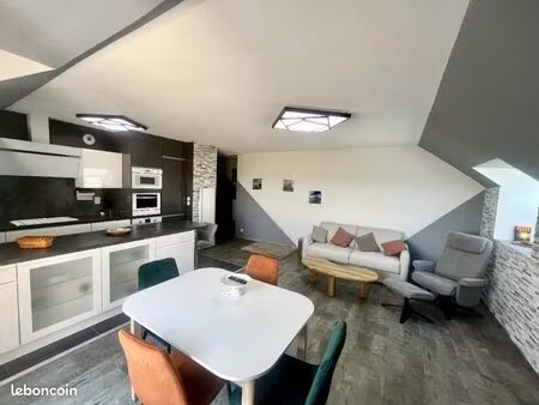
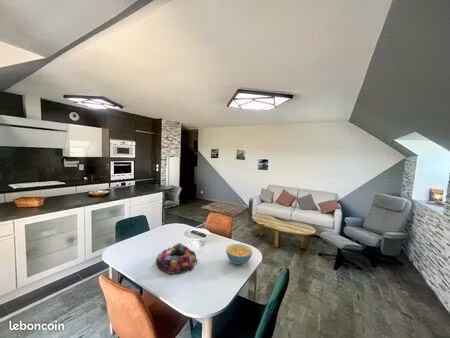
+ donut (176, 255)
+ cereal bowl (238, 256)
